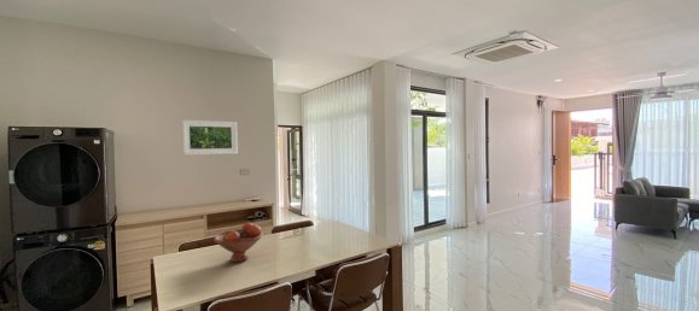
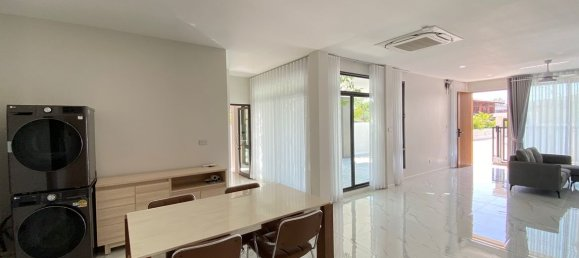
- fruit bowl (239, 242)
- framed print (211, 137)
